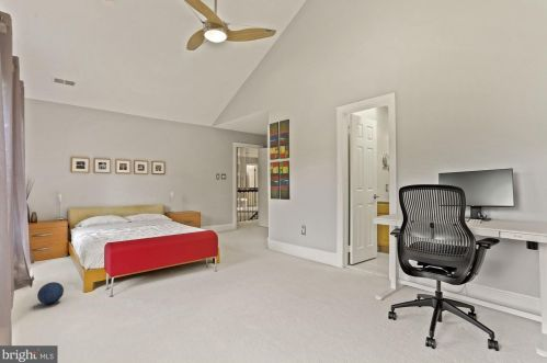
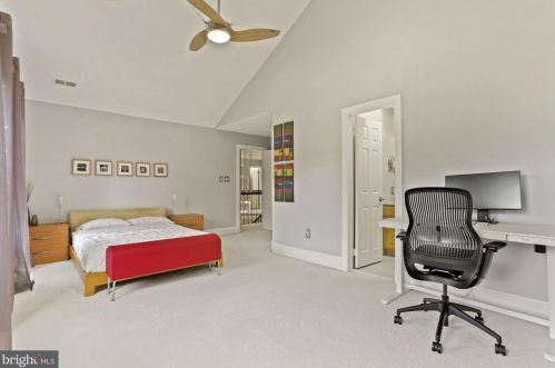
- ball (50, 293)
